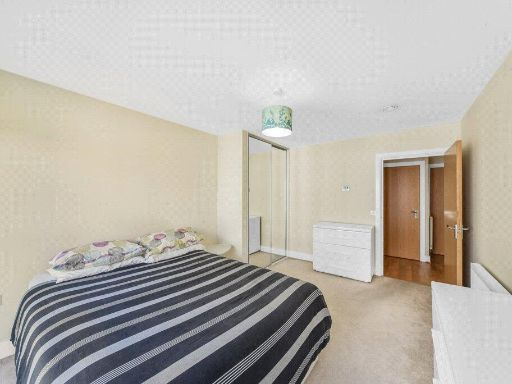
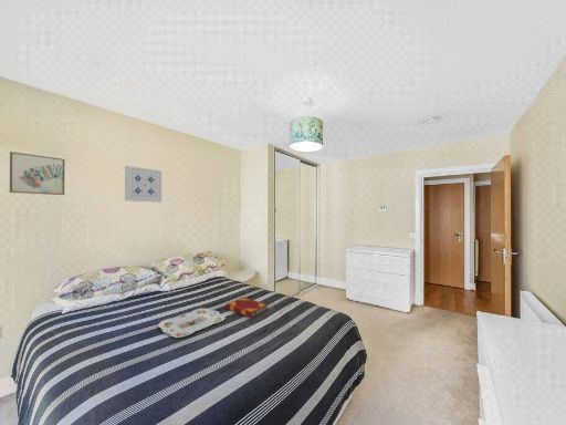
+ wall art (144, 185)
+ wall art (39, 174)
+ serving tray (192, 321)
+ hardback book (247, 307)
